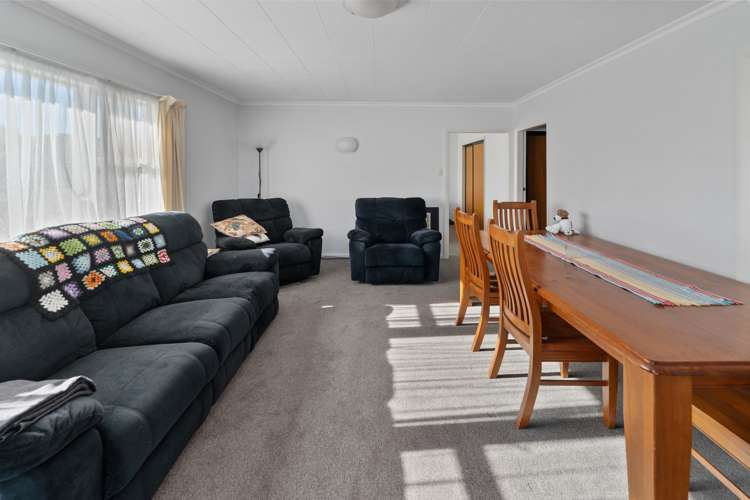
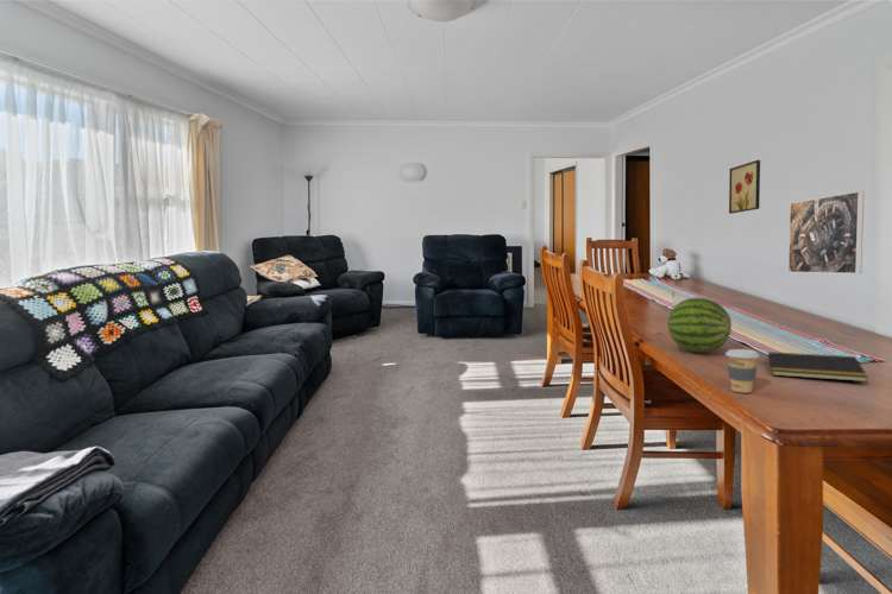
+ coffee cup (741, 371)
+ fruit (698, 324)
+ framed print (822, 235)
+ wall art (745, 188)
+ notepad (814, 365)
